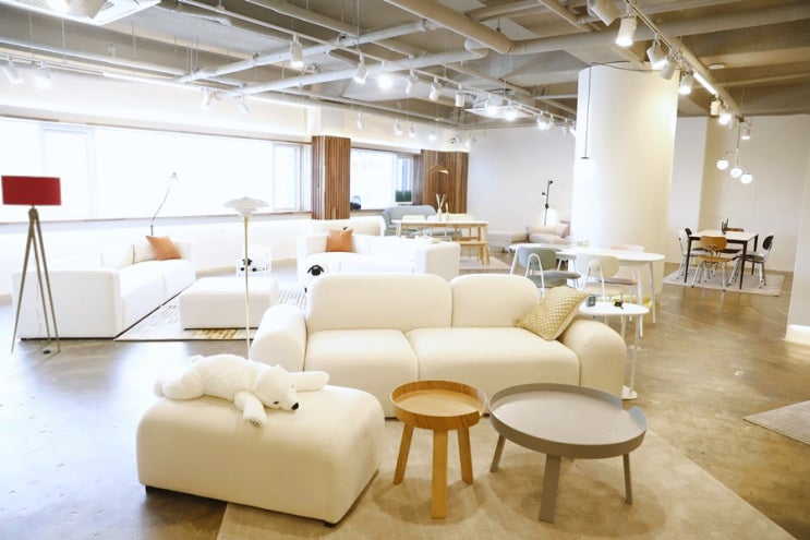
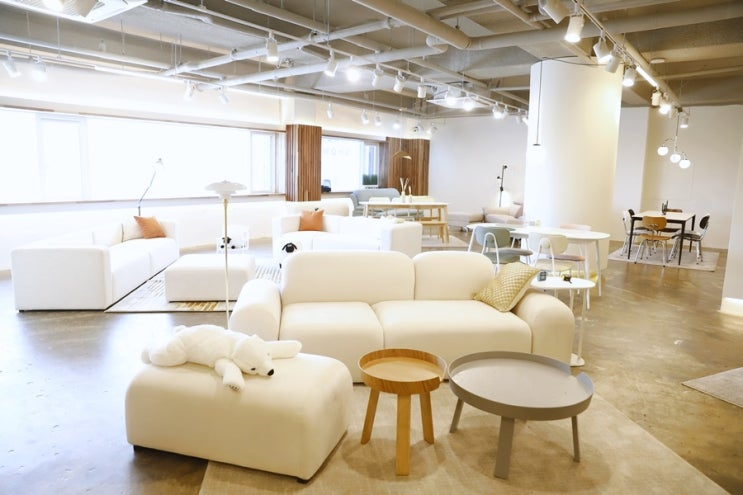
- floor lamp (36, 264)
